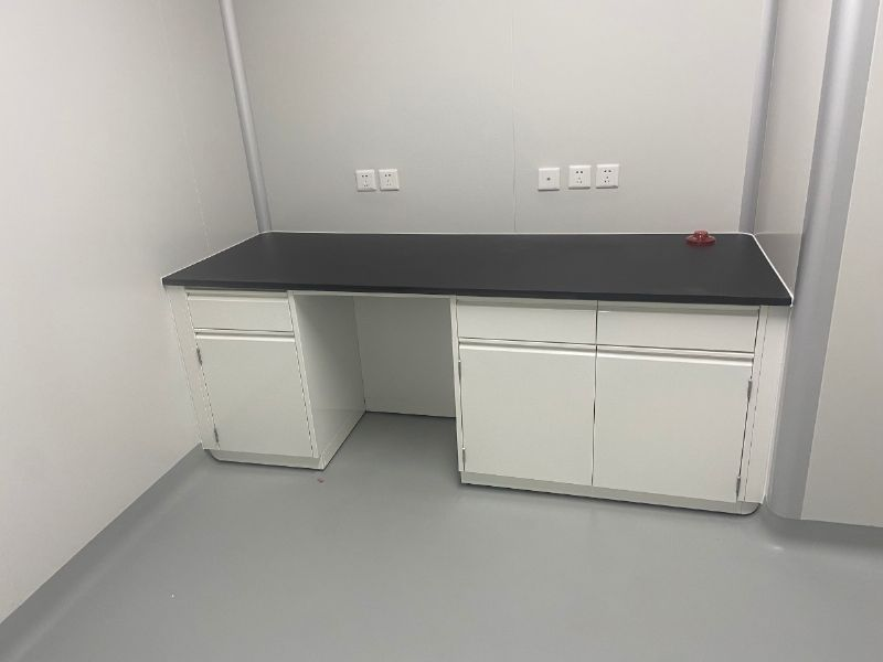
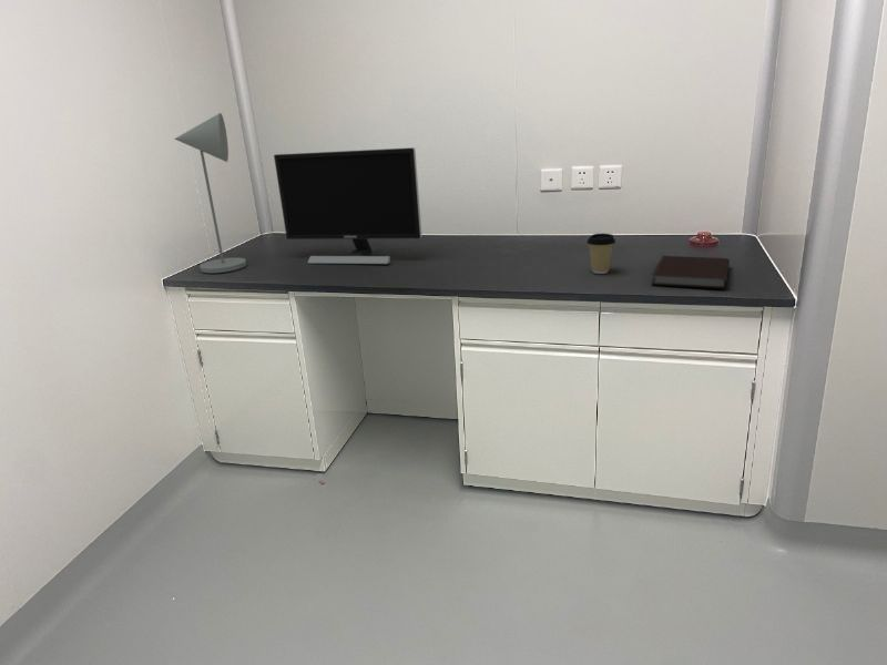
+ notebook (691, 270)
+ monitor (349, 205)
+ coffee cup (600, 254)
+ desk lamp (210, 194)
